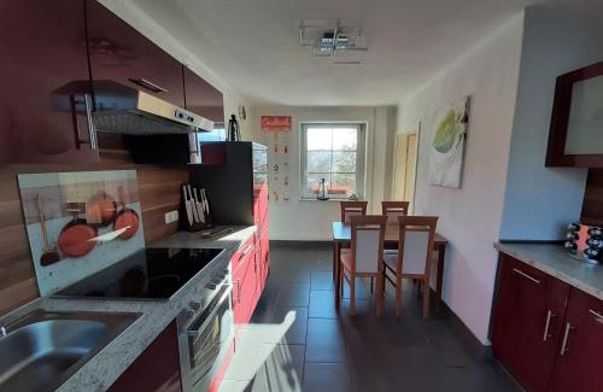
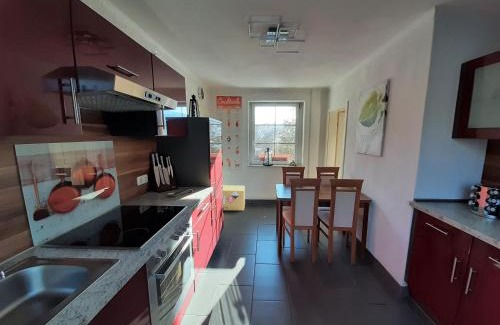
+ cardboard box (230, 197)
